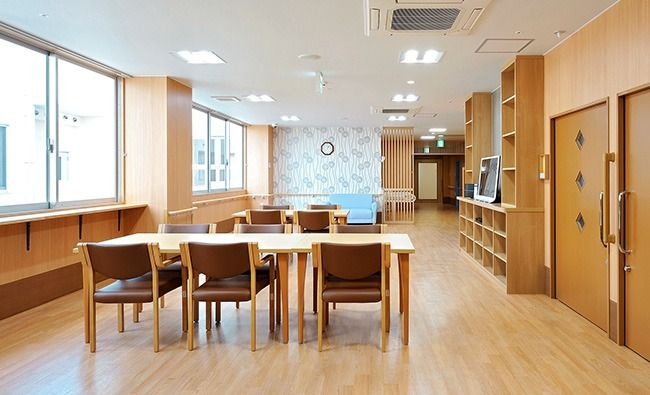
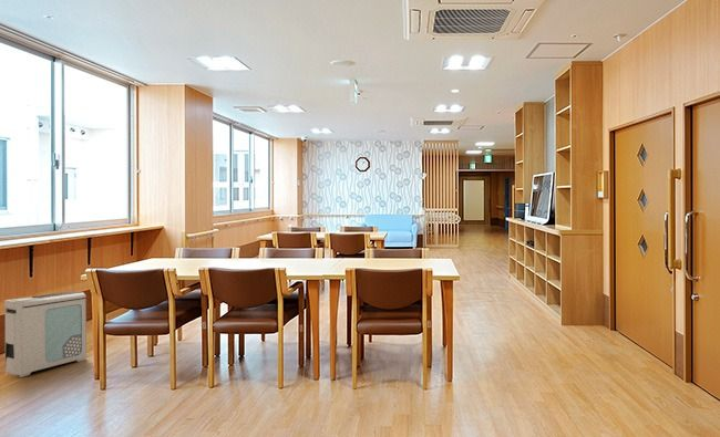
+ air purifier (48, 331)
